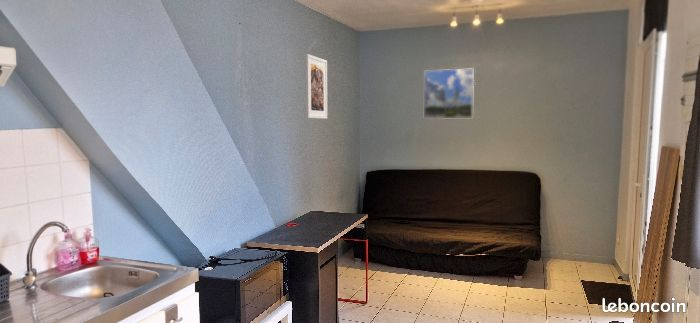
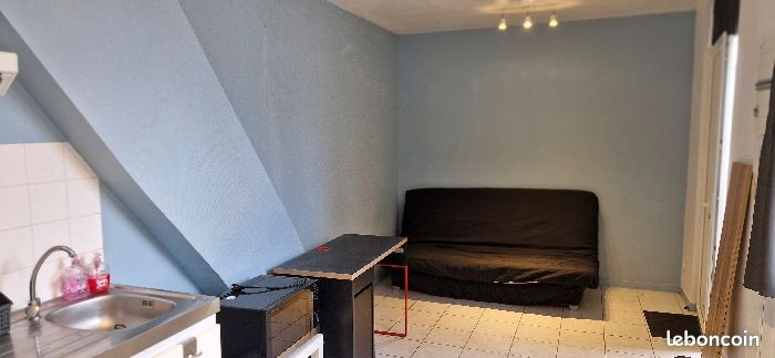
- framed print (448, 94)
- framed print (316, 88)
